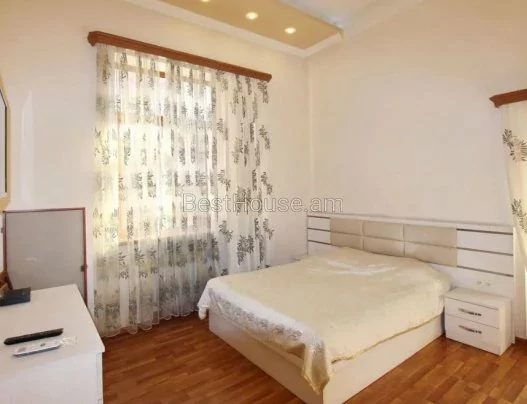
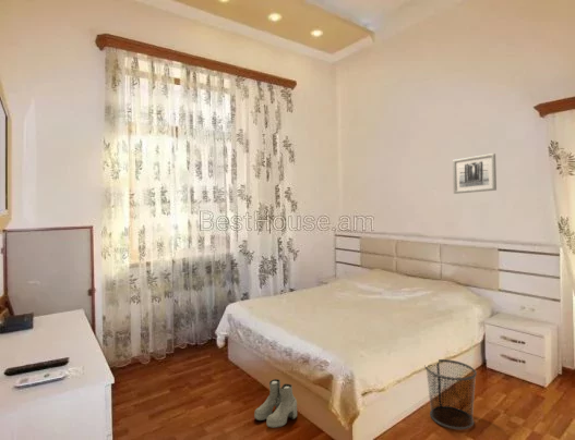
+ waste bin (451, 393)
+ boots (276, 401)
+ wall art (474, 174)
